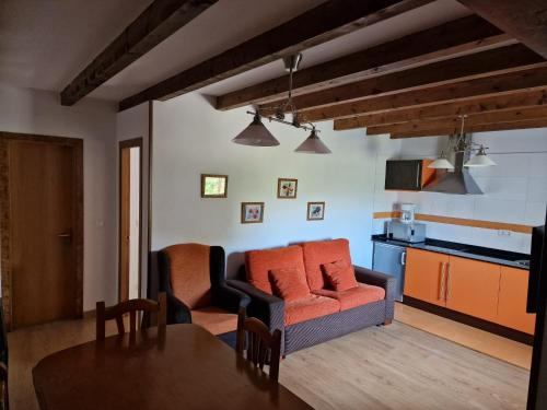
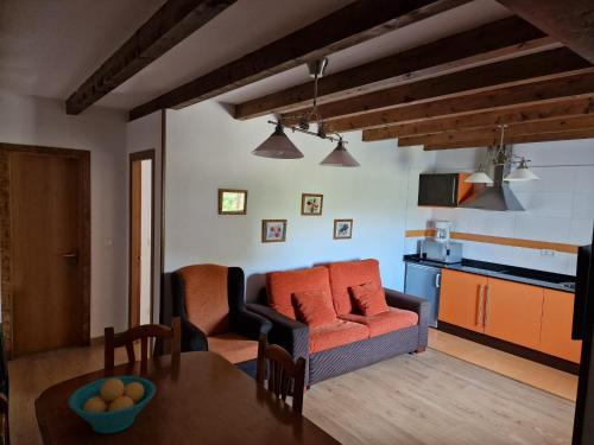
+ fruit bowl (113, 401)
